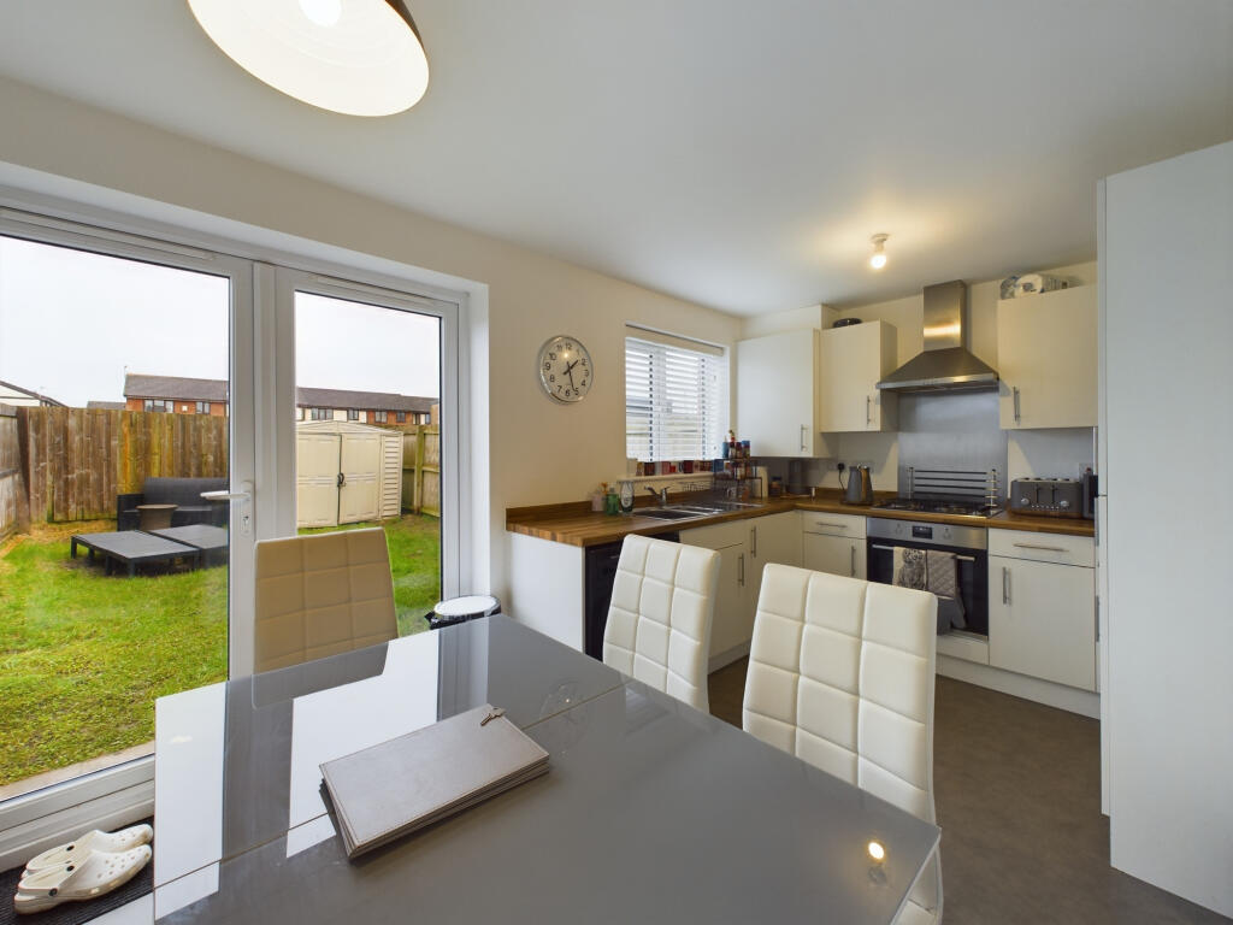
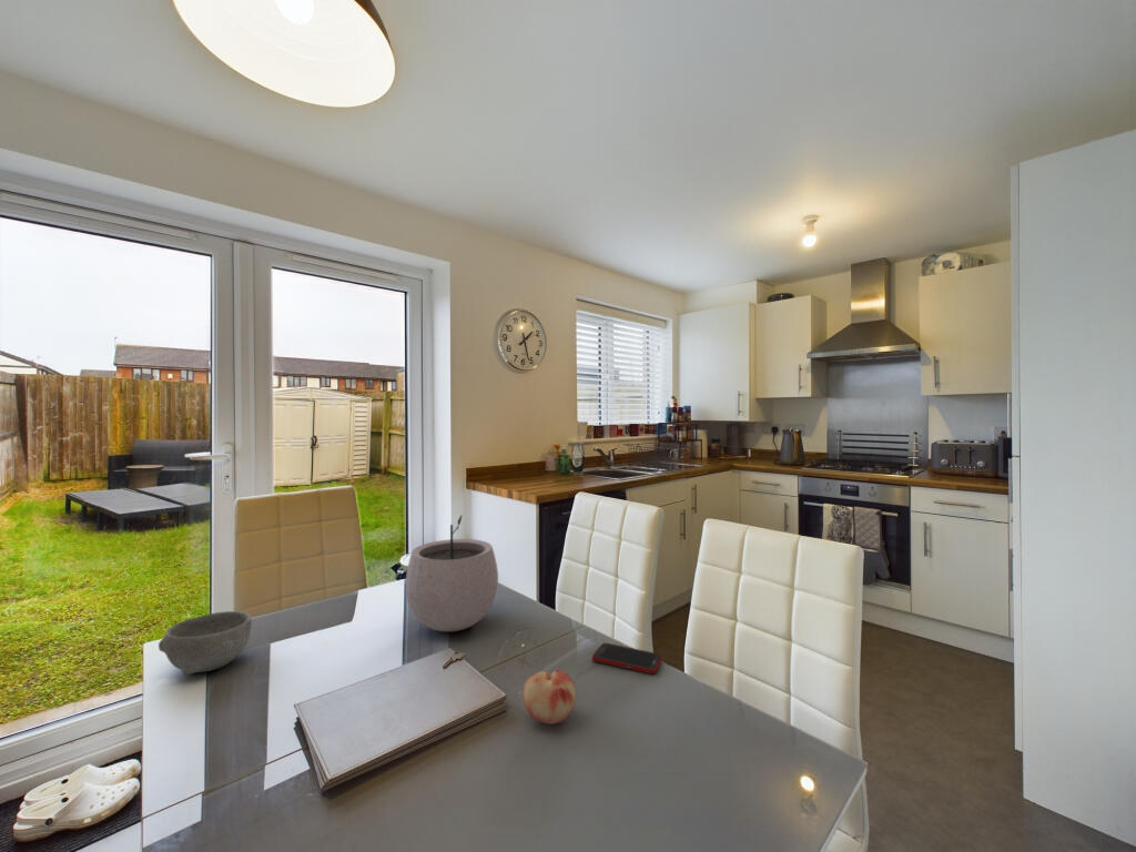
+ cell phone (627, 657)
+ bowl (207, 645)
+ plant pot (453, 569)
+ fruit (549, 696)
